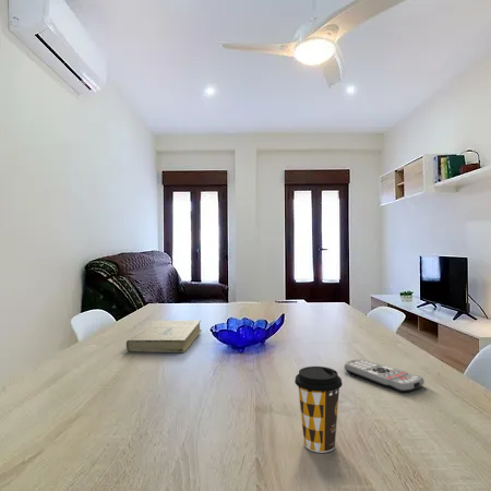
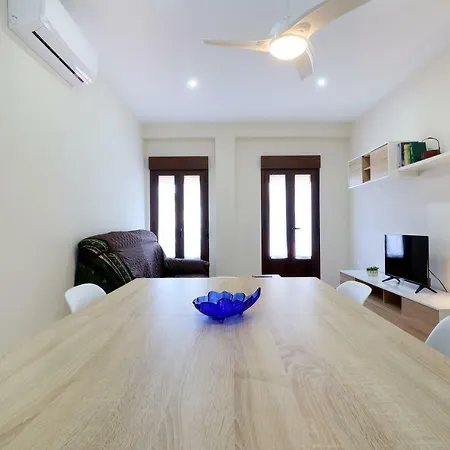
- coffee cup (319, 408)
- remote control (380, 373)
- book (167, 334)
